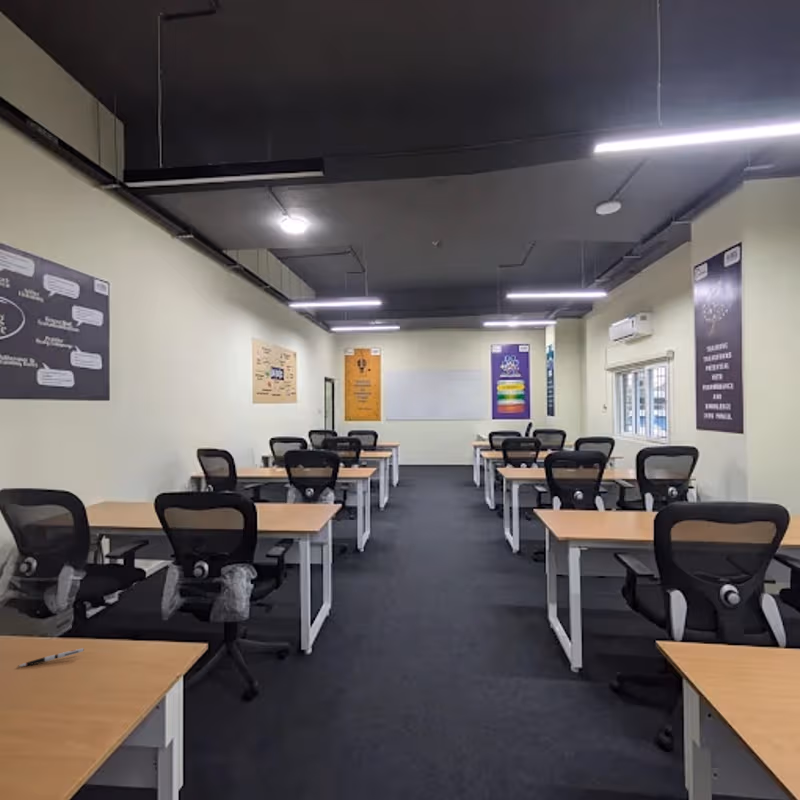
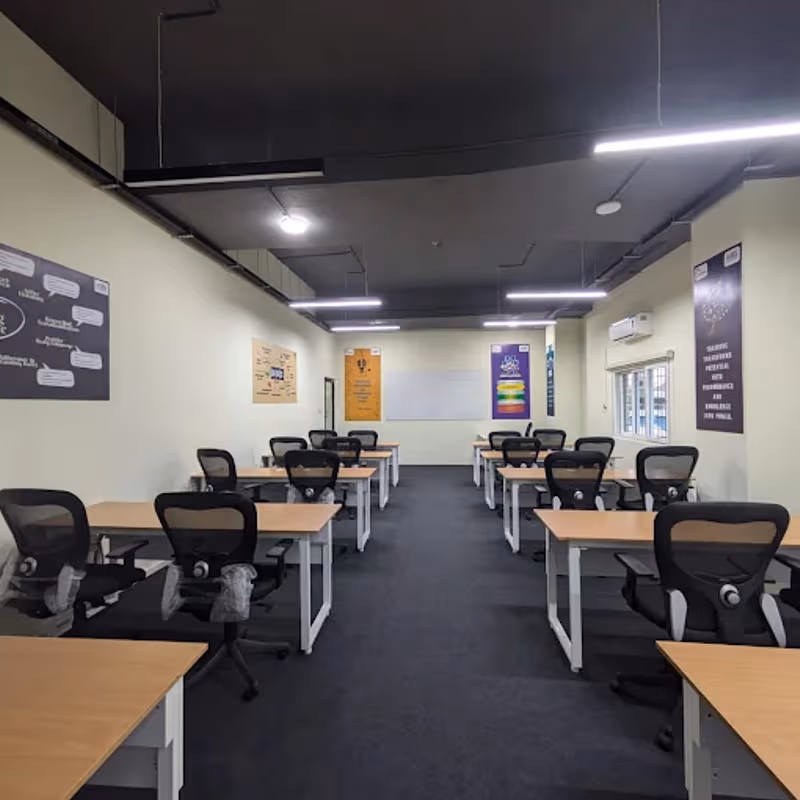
- pen (51, 657)
